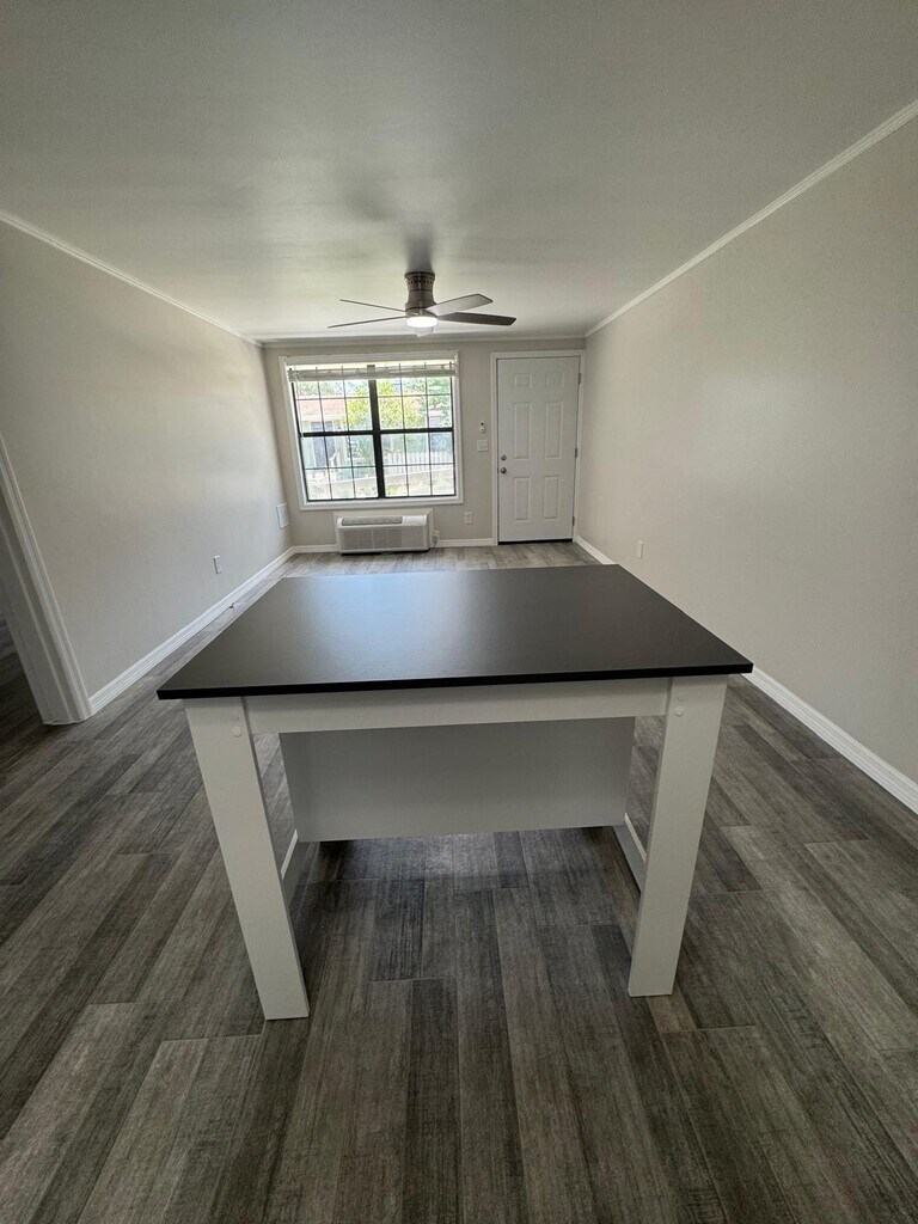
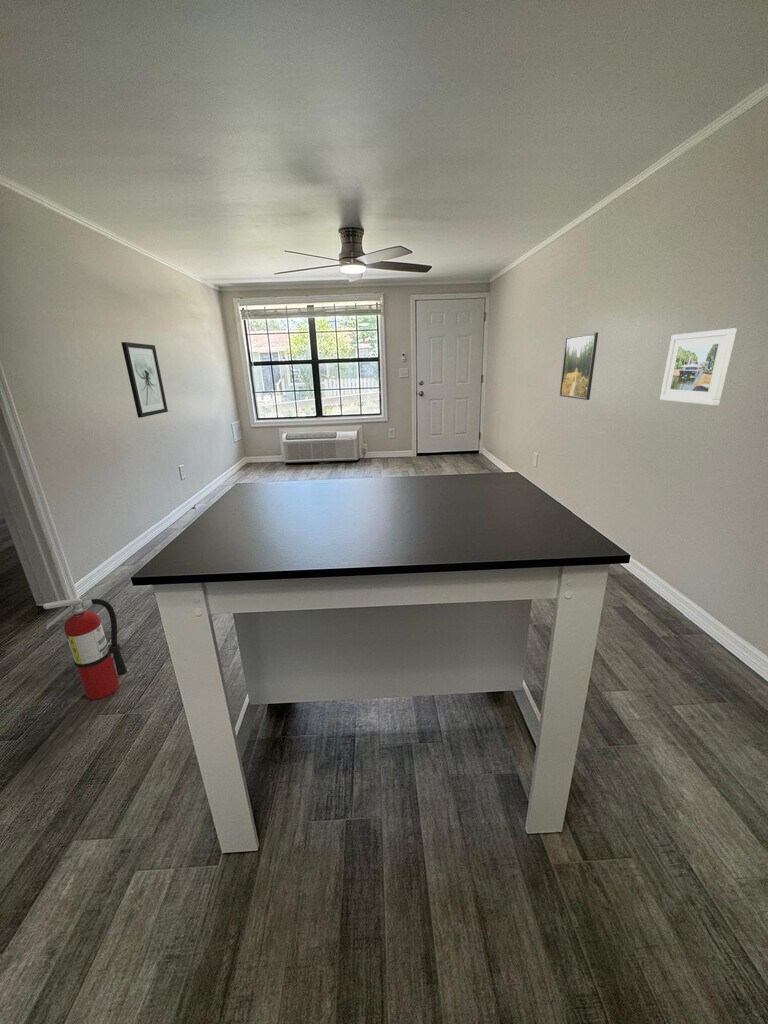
+ wall art (146, 380)
+ fire extinguisher (89, 642)
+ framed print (577, 367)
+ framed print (693, 368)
